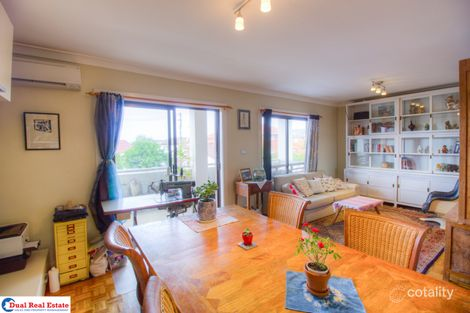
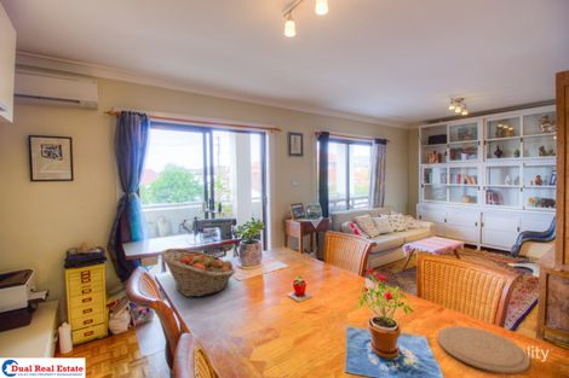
+ fruit basket (199, 267)
+ plate (479, 345)
